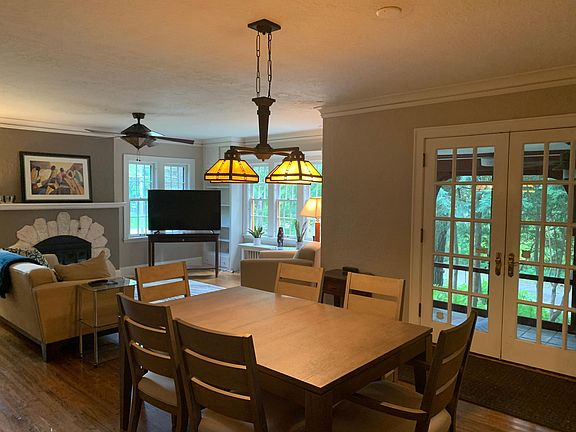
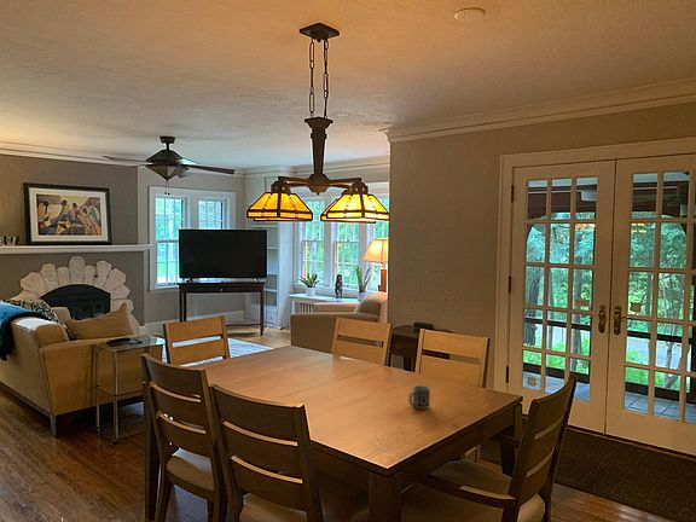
+ cup (418, 398)
